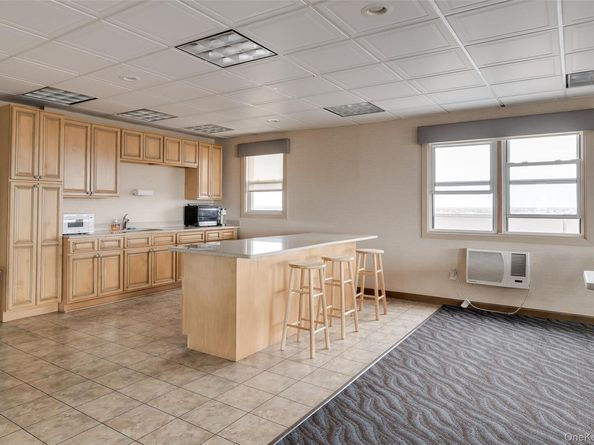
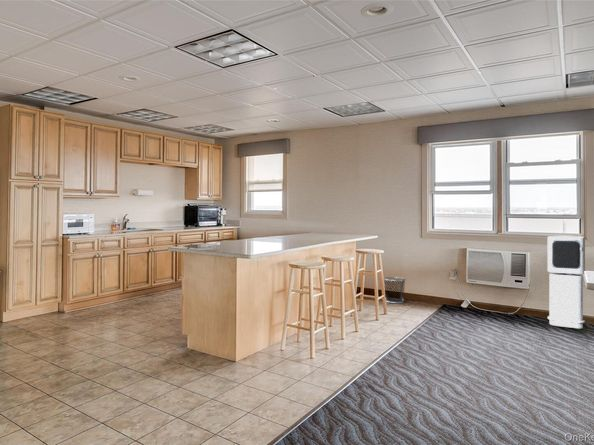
+ air purifier (565, 280)
+ waste bin (394, 290)
